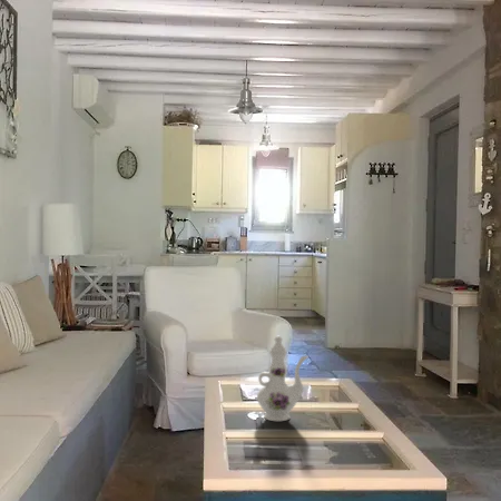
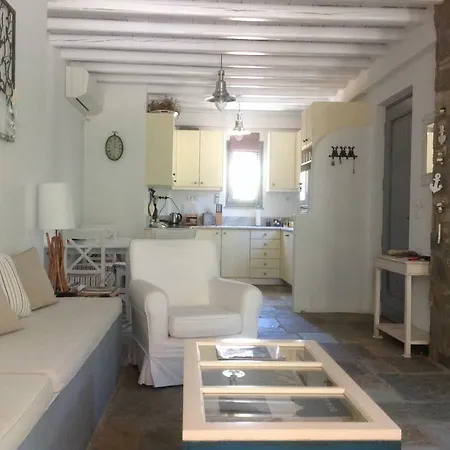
- chinaware (283, 376)
